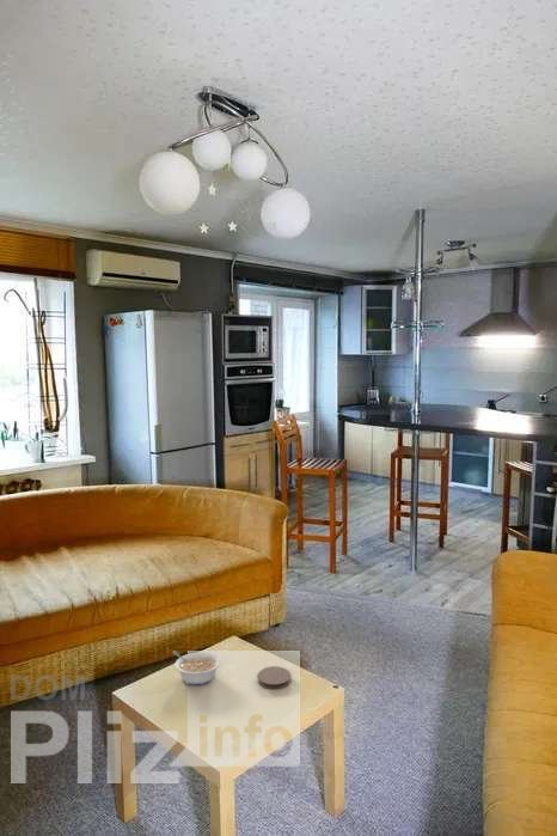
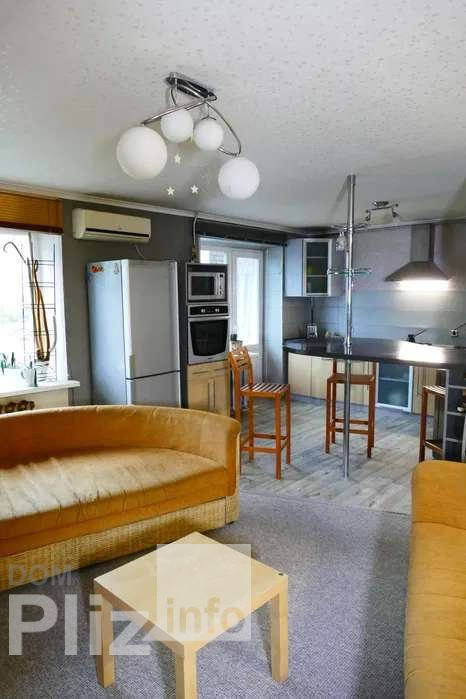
- legume (196, 669)
- coaster (274, 677)
